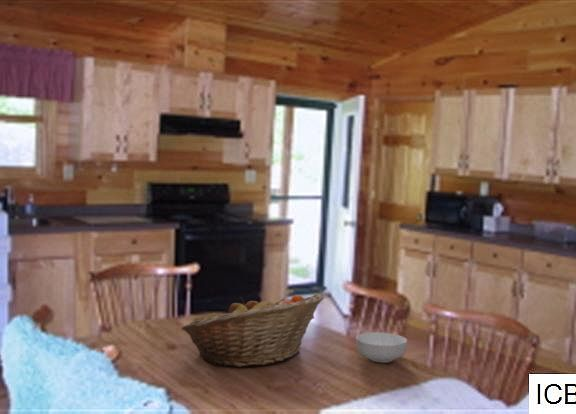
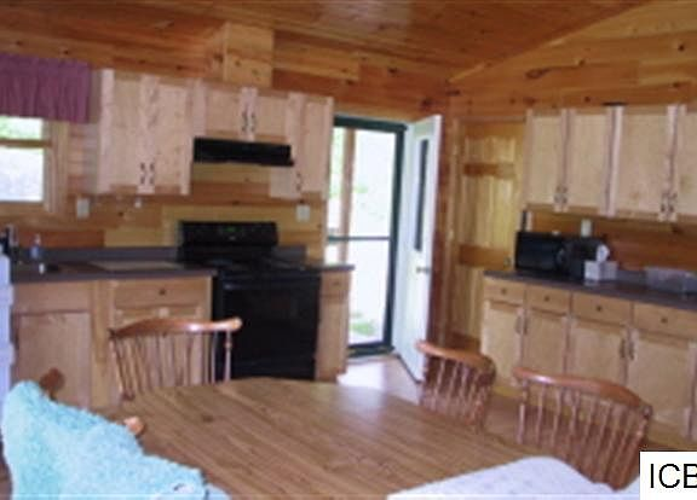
- cereal bowl (381, 348)
- fruit basket (255, 323)
